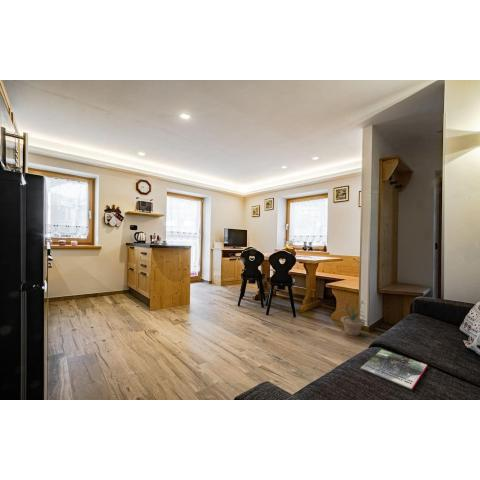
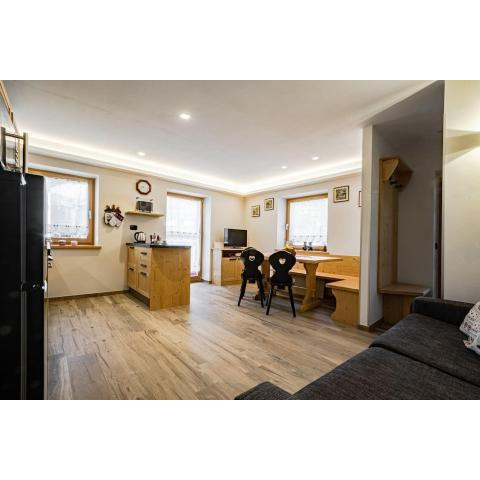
- magazine (394, 366)
- potted plant (353, 315)
